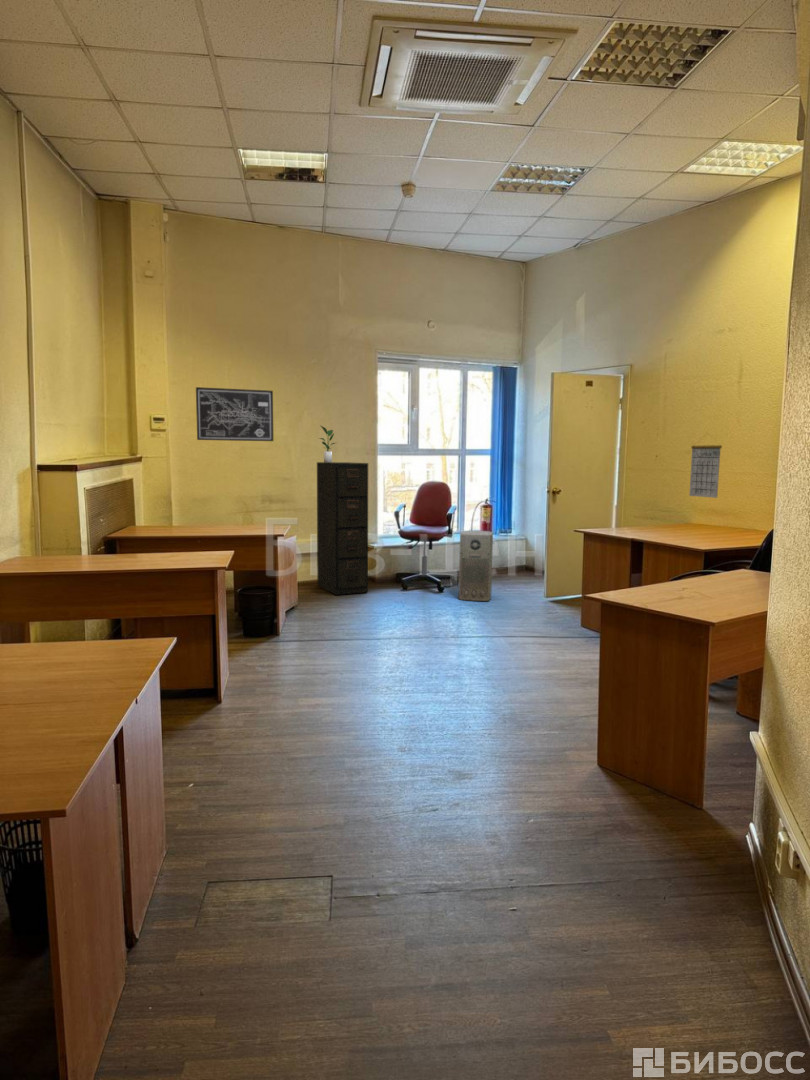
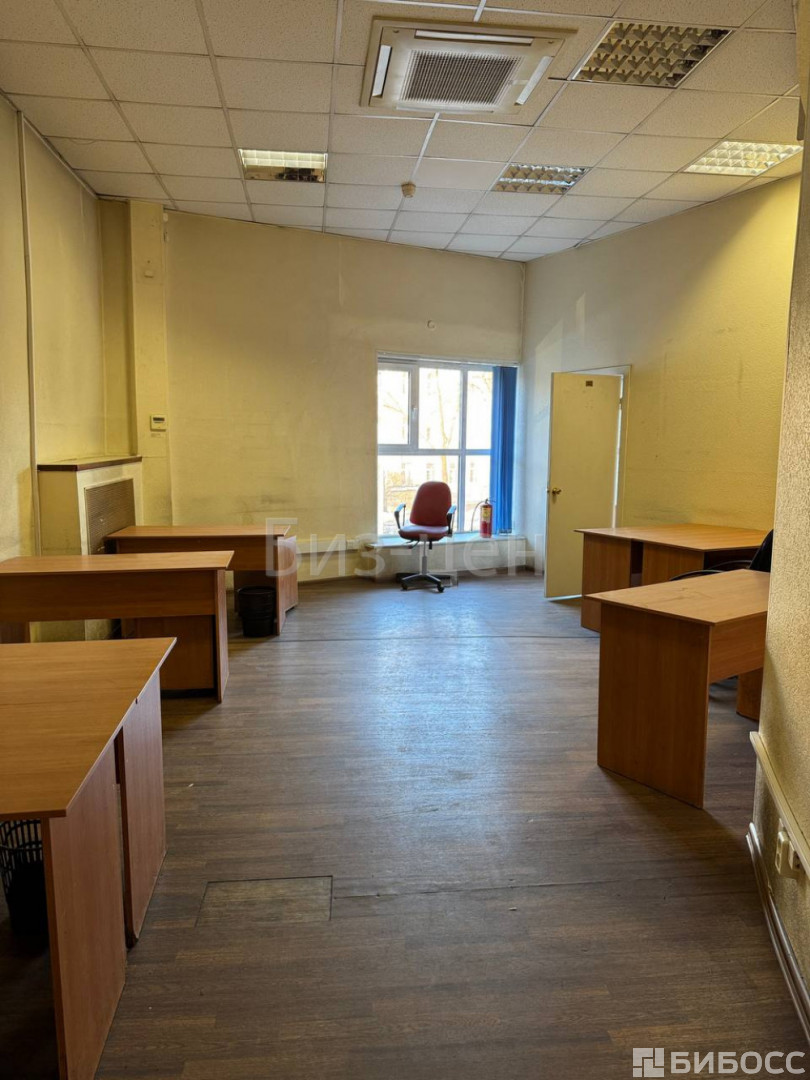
- air purifier (476, 564)
- filing cabinet (342, 526)
- wall art (235, 415)
- potted plant (328, 445)
- calendar (705, 465)
